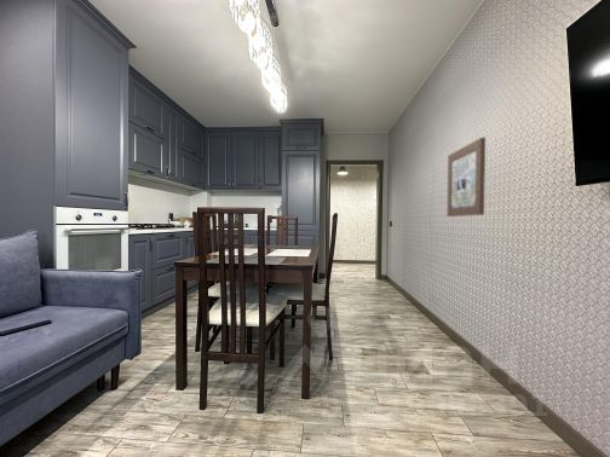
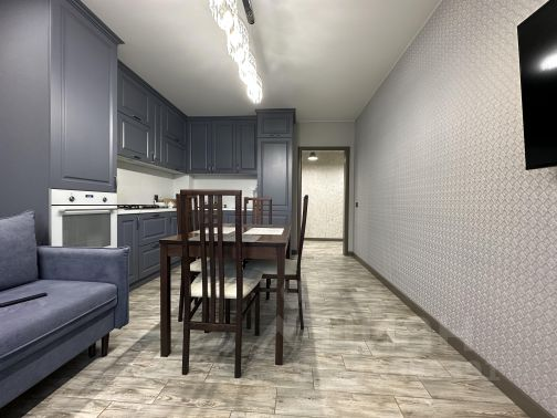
- wall art (464, 181)
